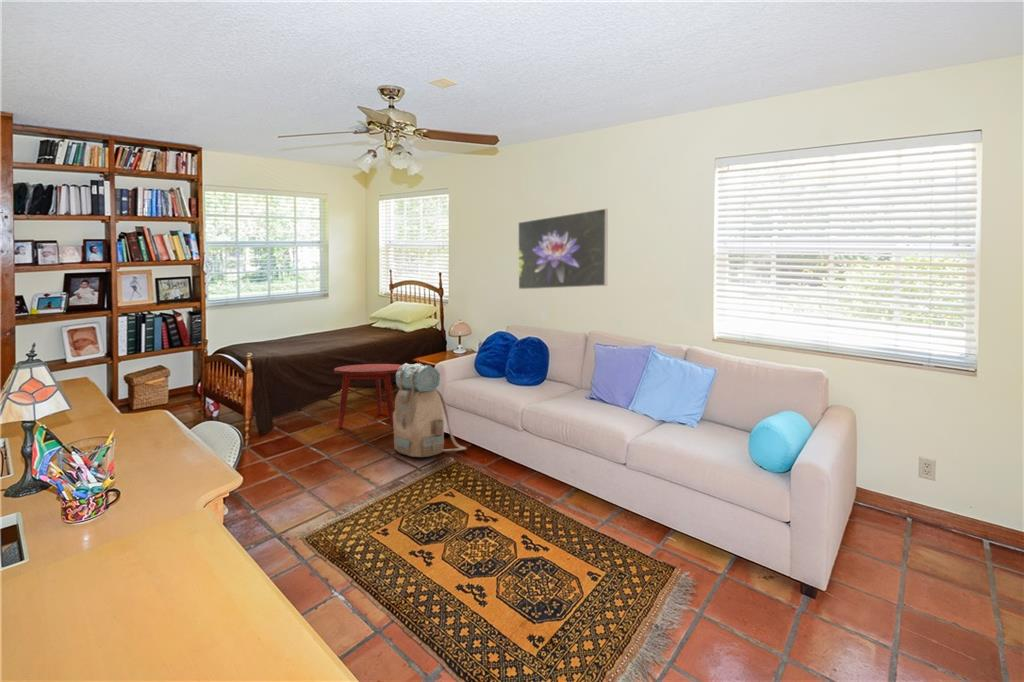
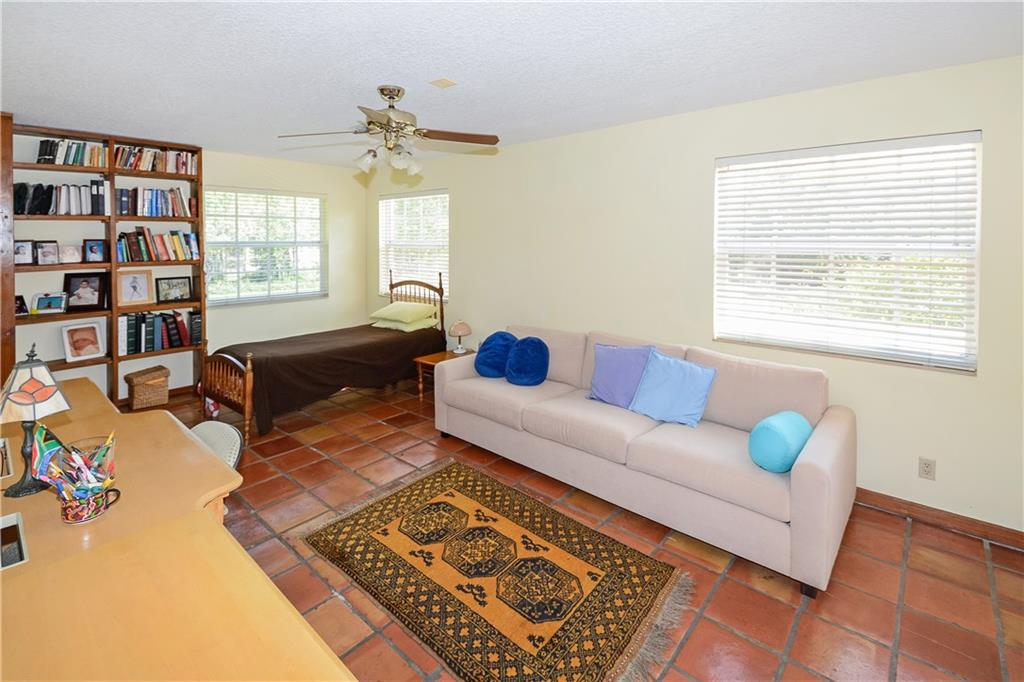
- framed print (559, 252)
- side table (376, 393)
- backpack (423, 406)
